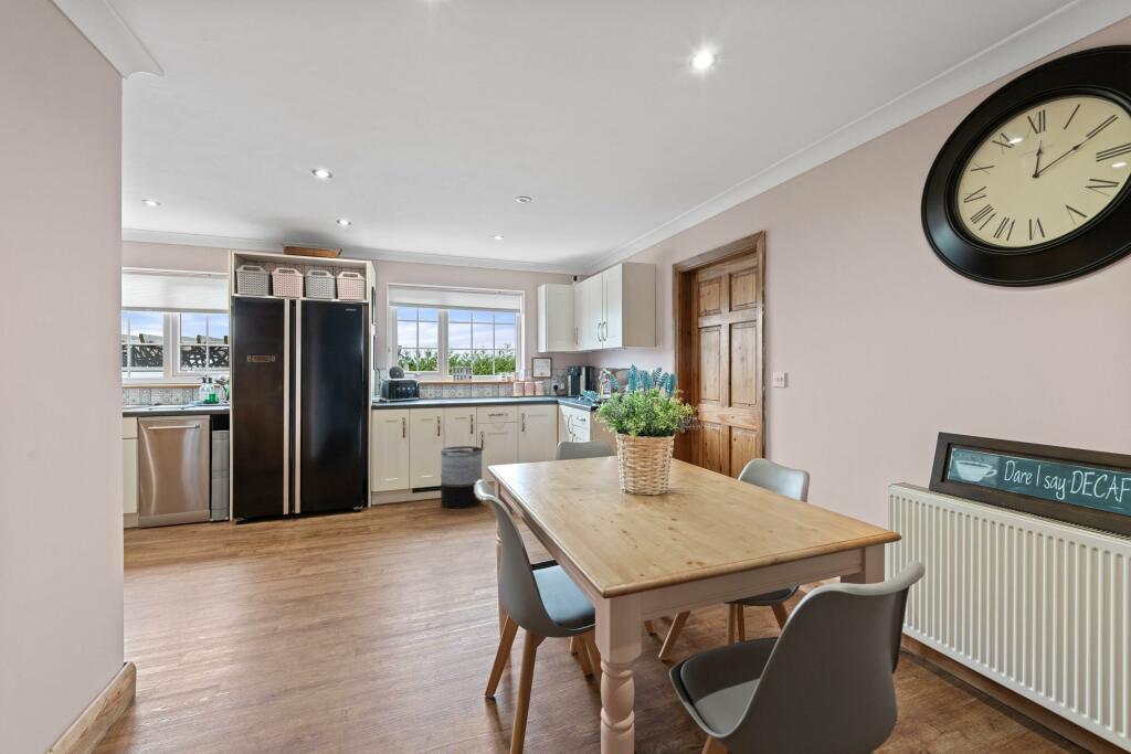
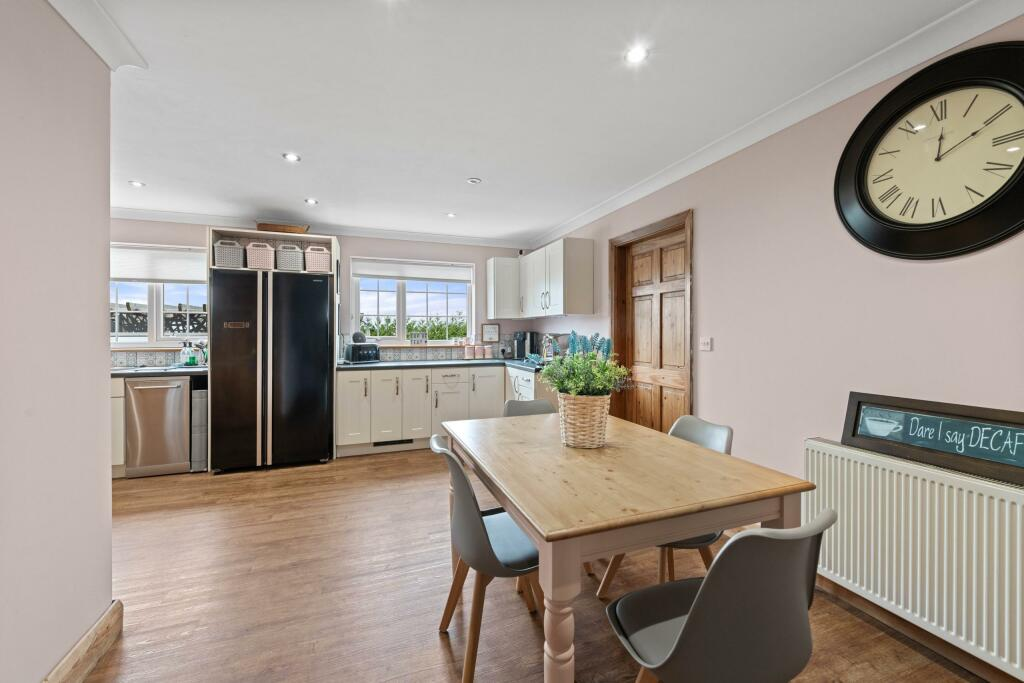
- trash can (461, 476)
